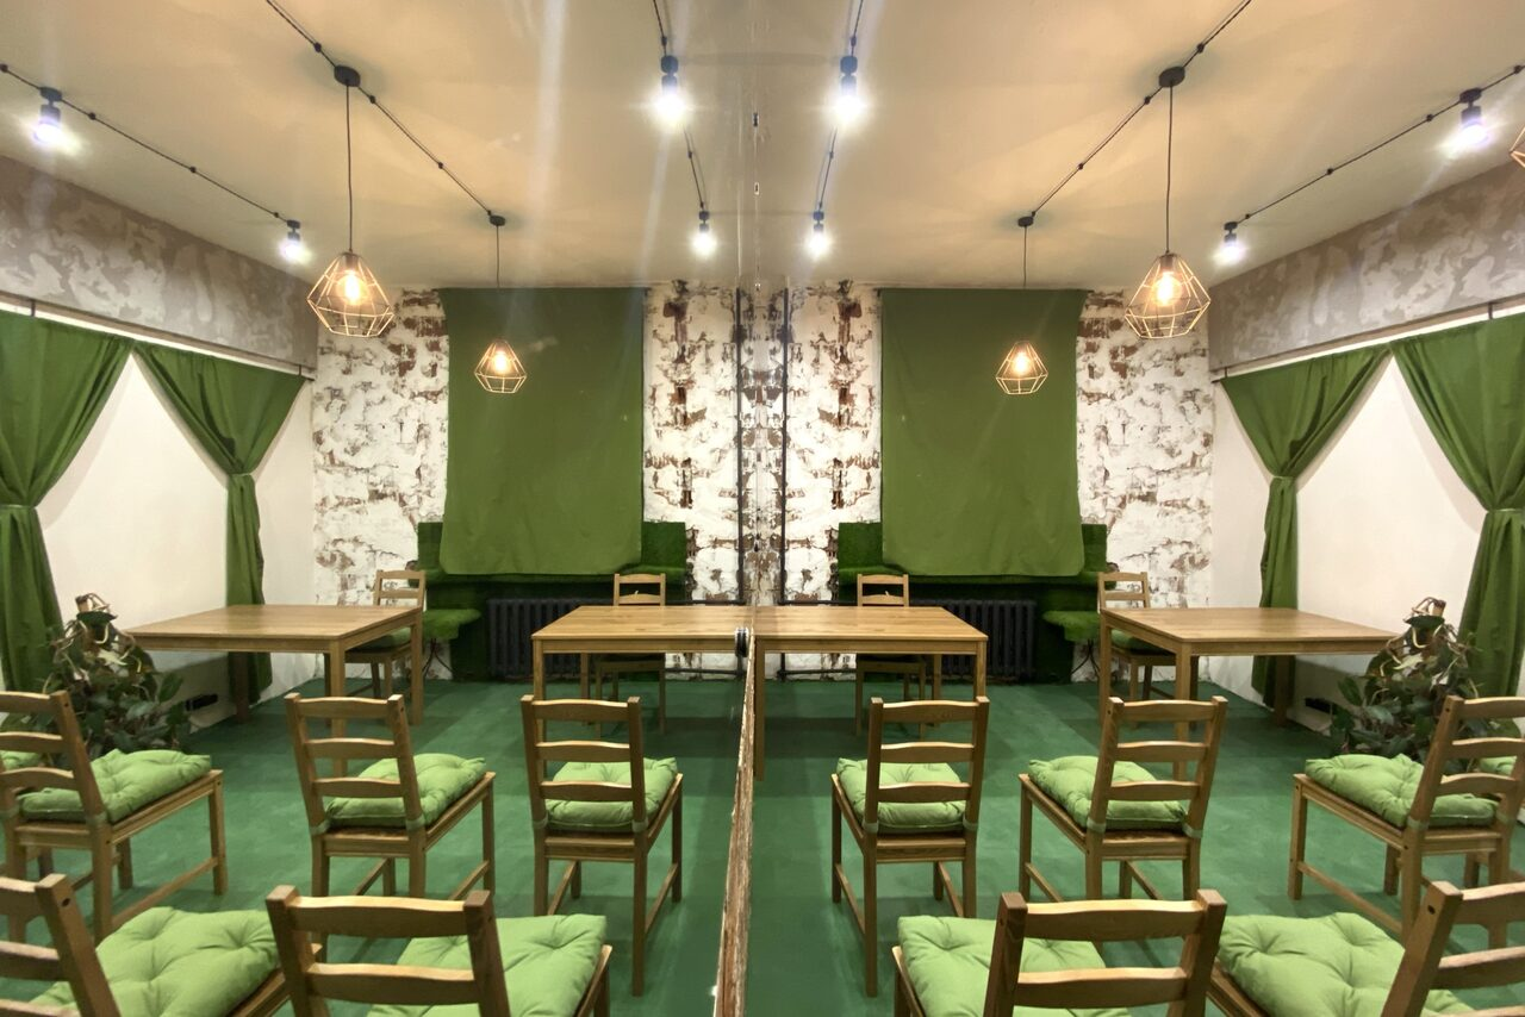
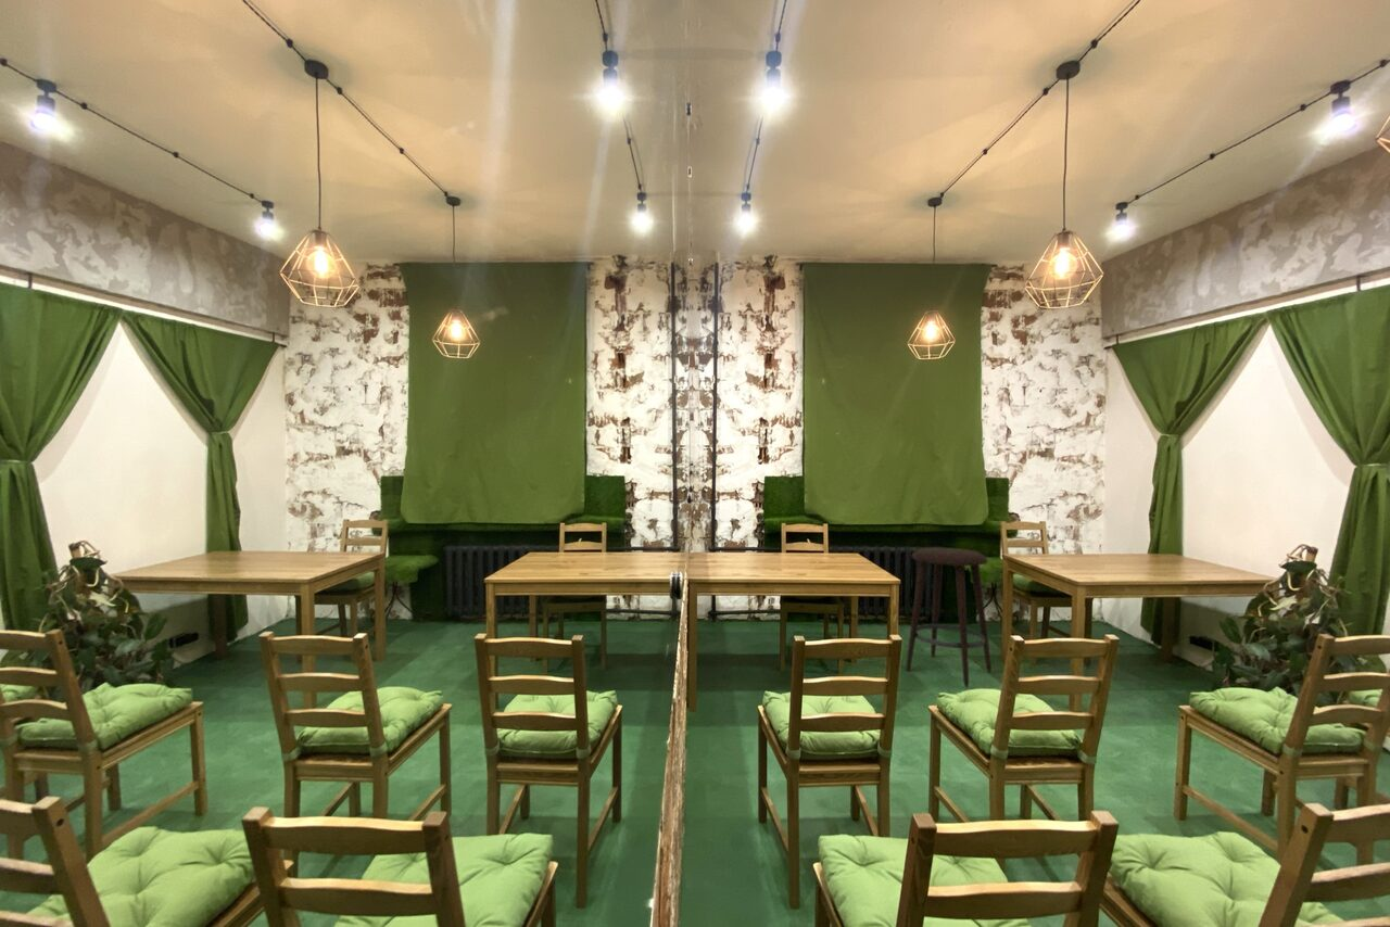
+ stool (958, 610)
